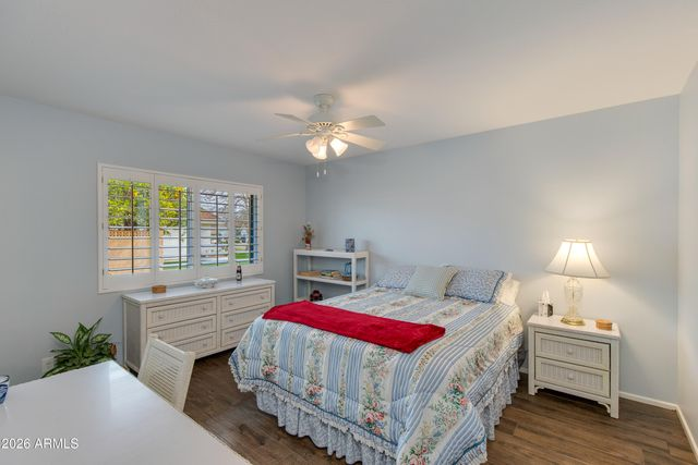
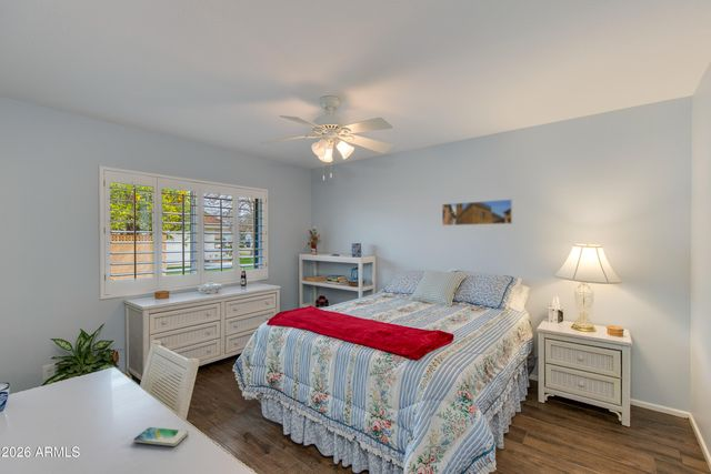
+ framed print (474, 213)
+ smartphone (161, 436)
